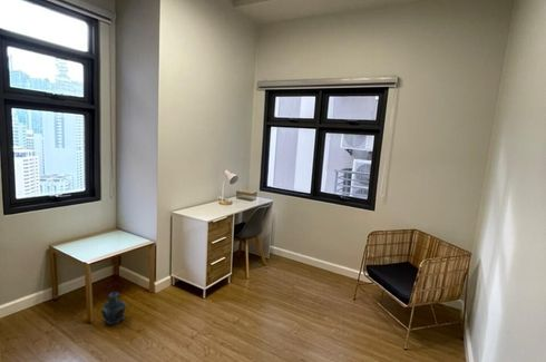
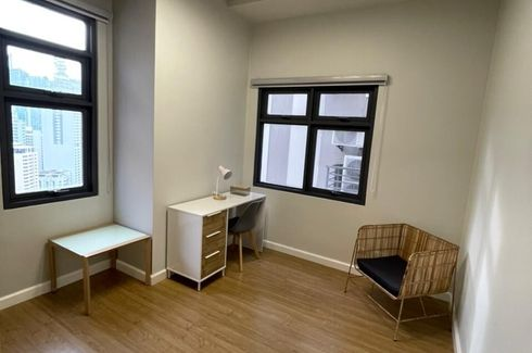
- lantern (114, 302)
